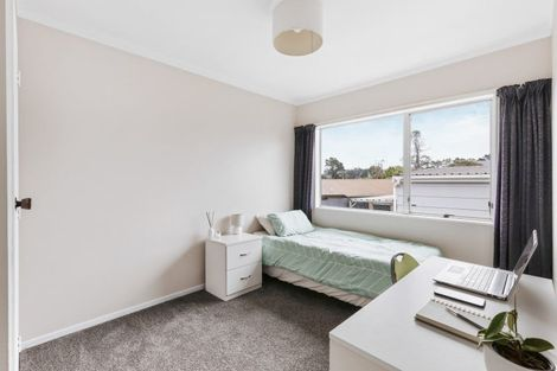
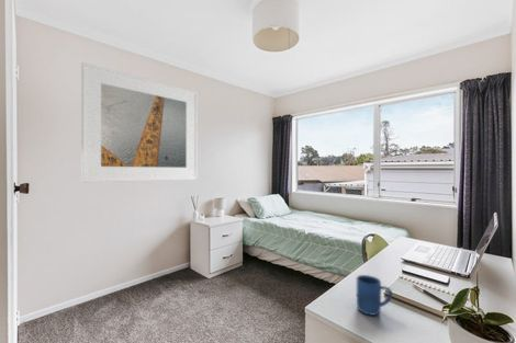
+ mug (373, 296)
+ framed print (148, 130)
